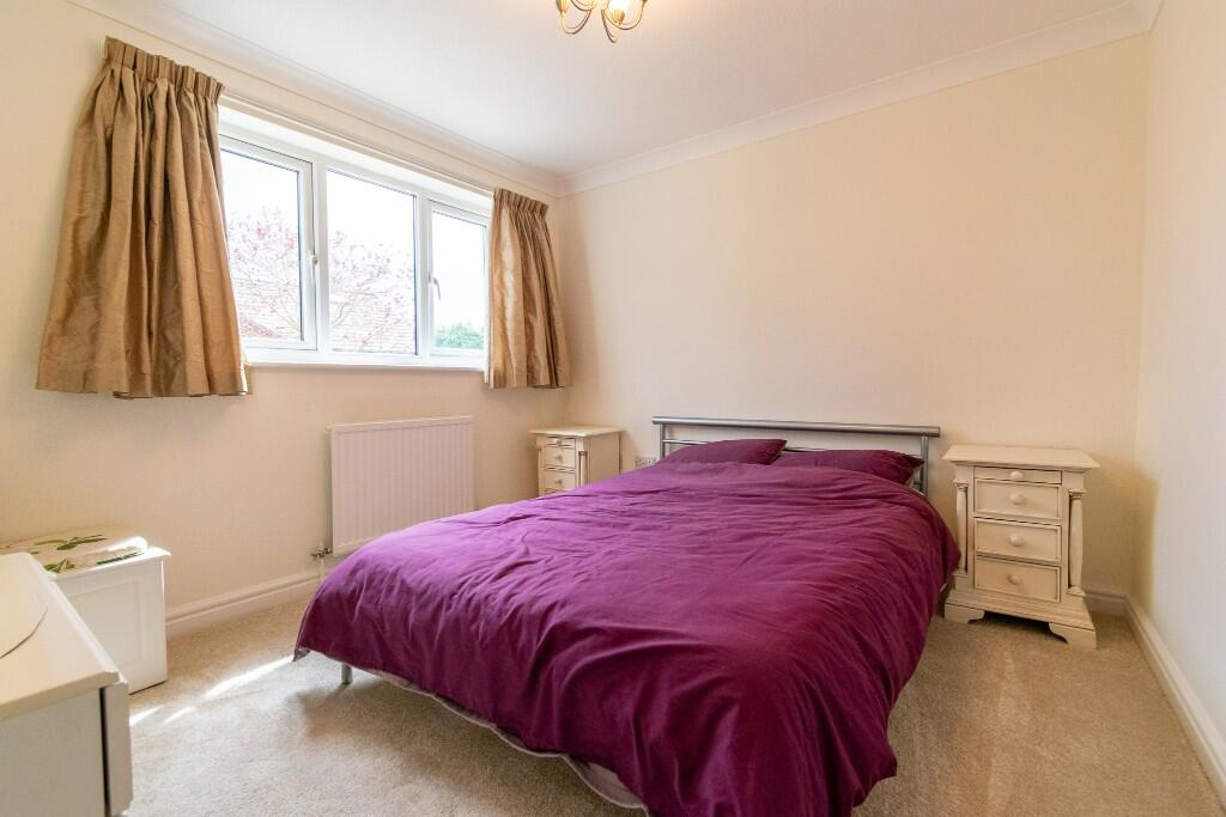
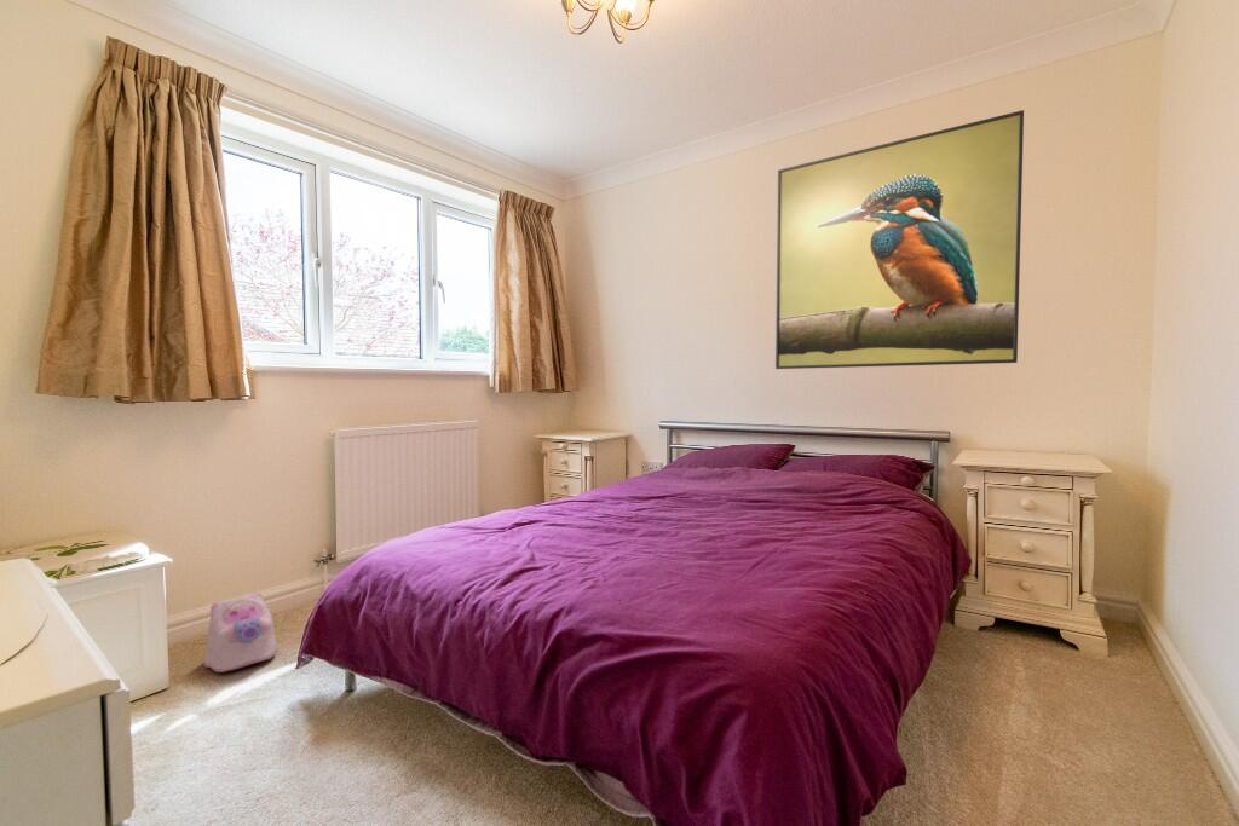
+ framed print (884, 255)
+ plush toy (242, 629)
